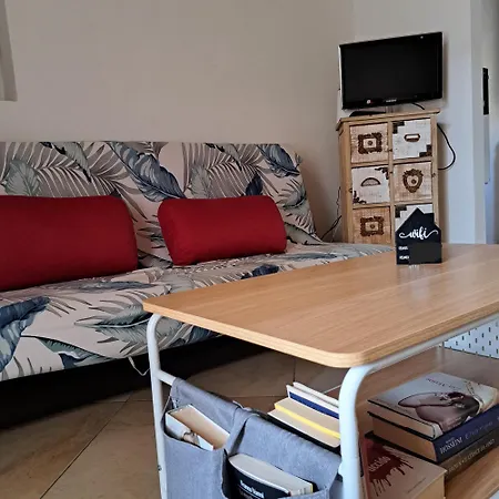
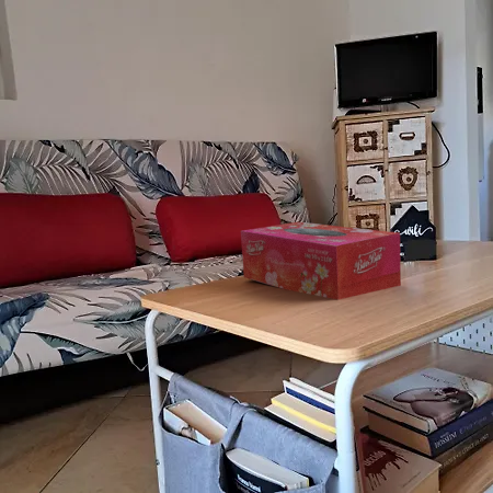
+ tissue box (314, 256)
